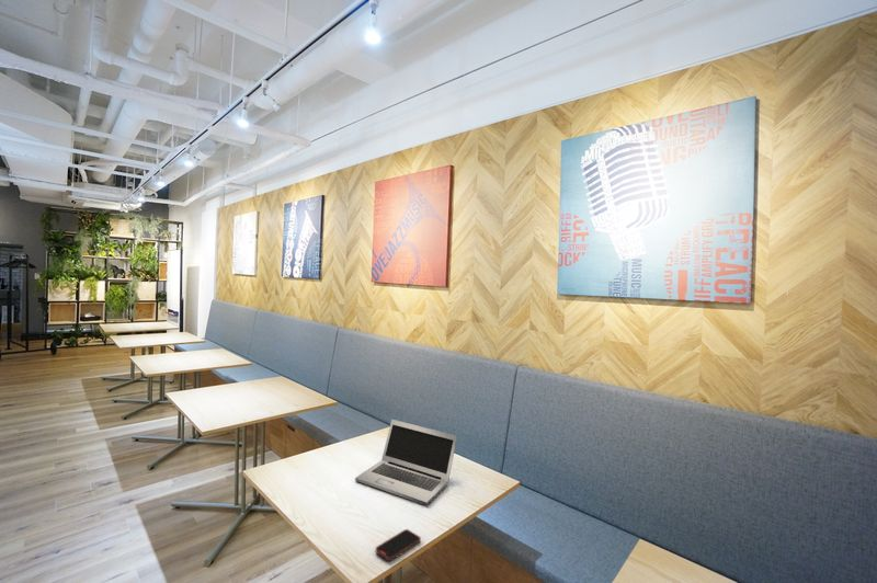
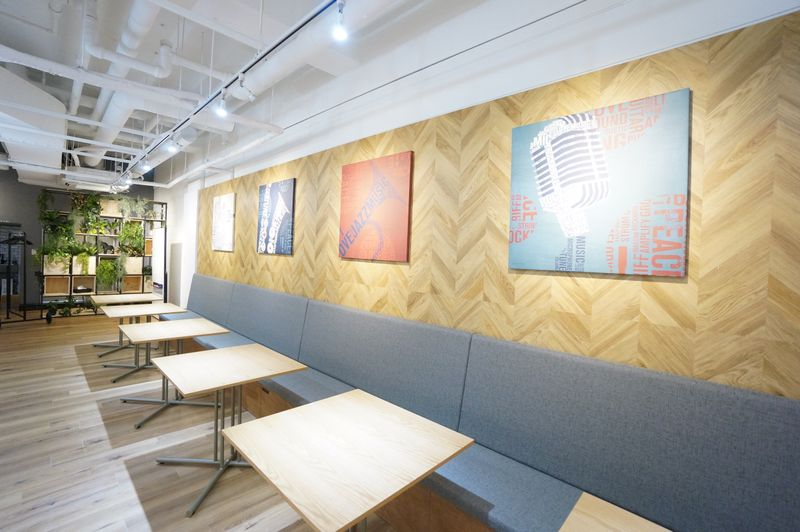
- laptop (407, 457)
- smartphone (398, 544)
